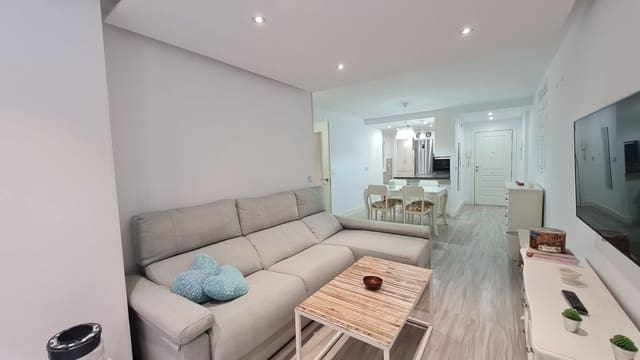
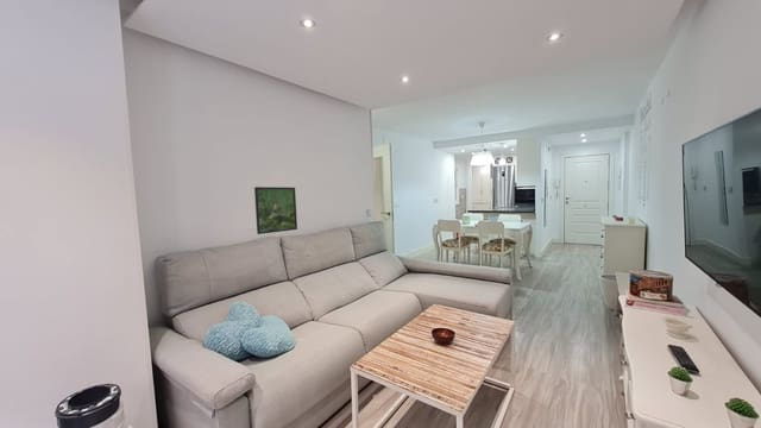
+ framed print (277, 209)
